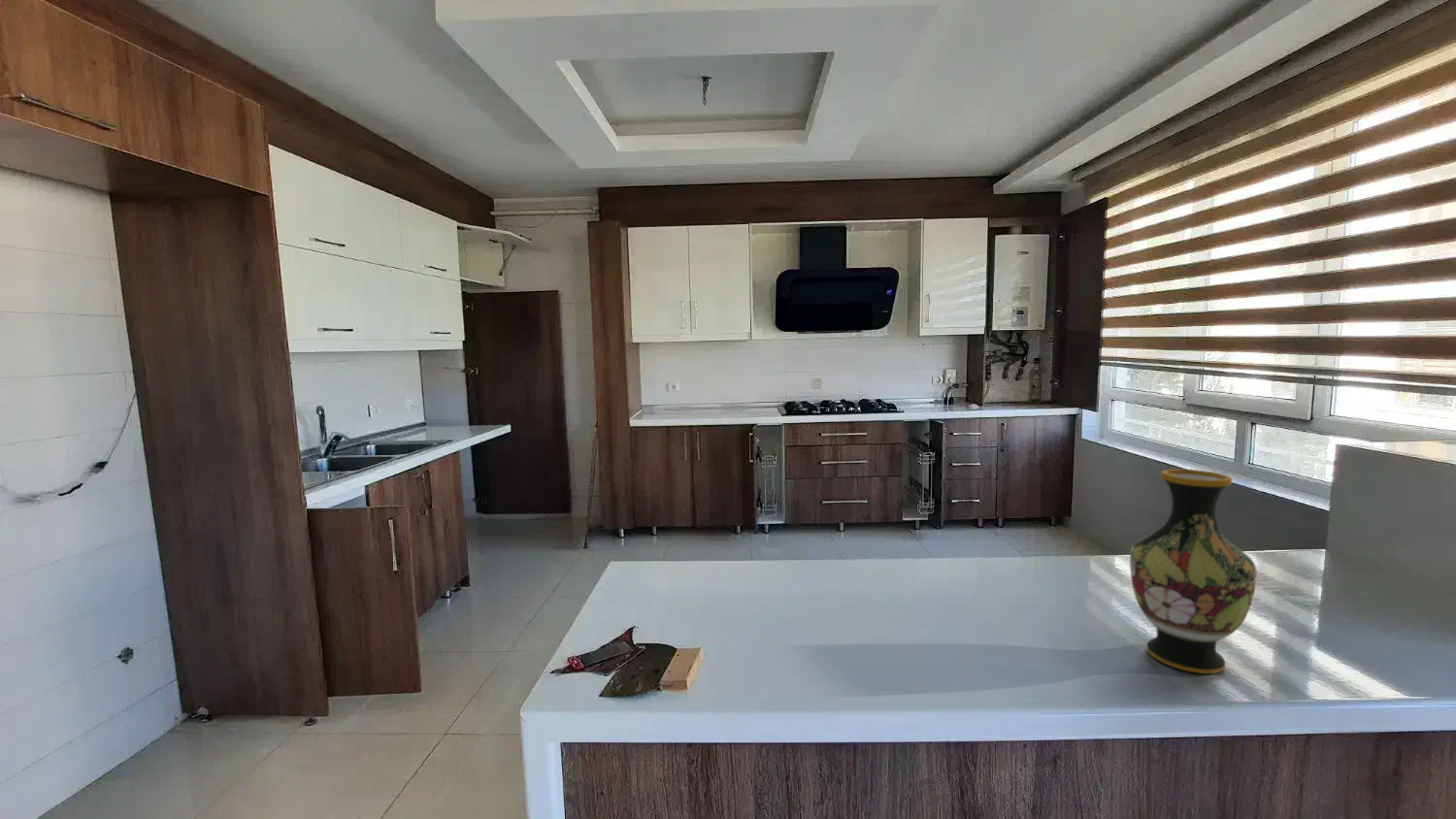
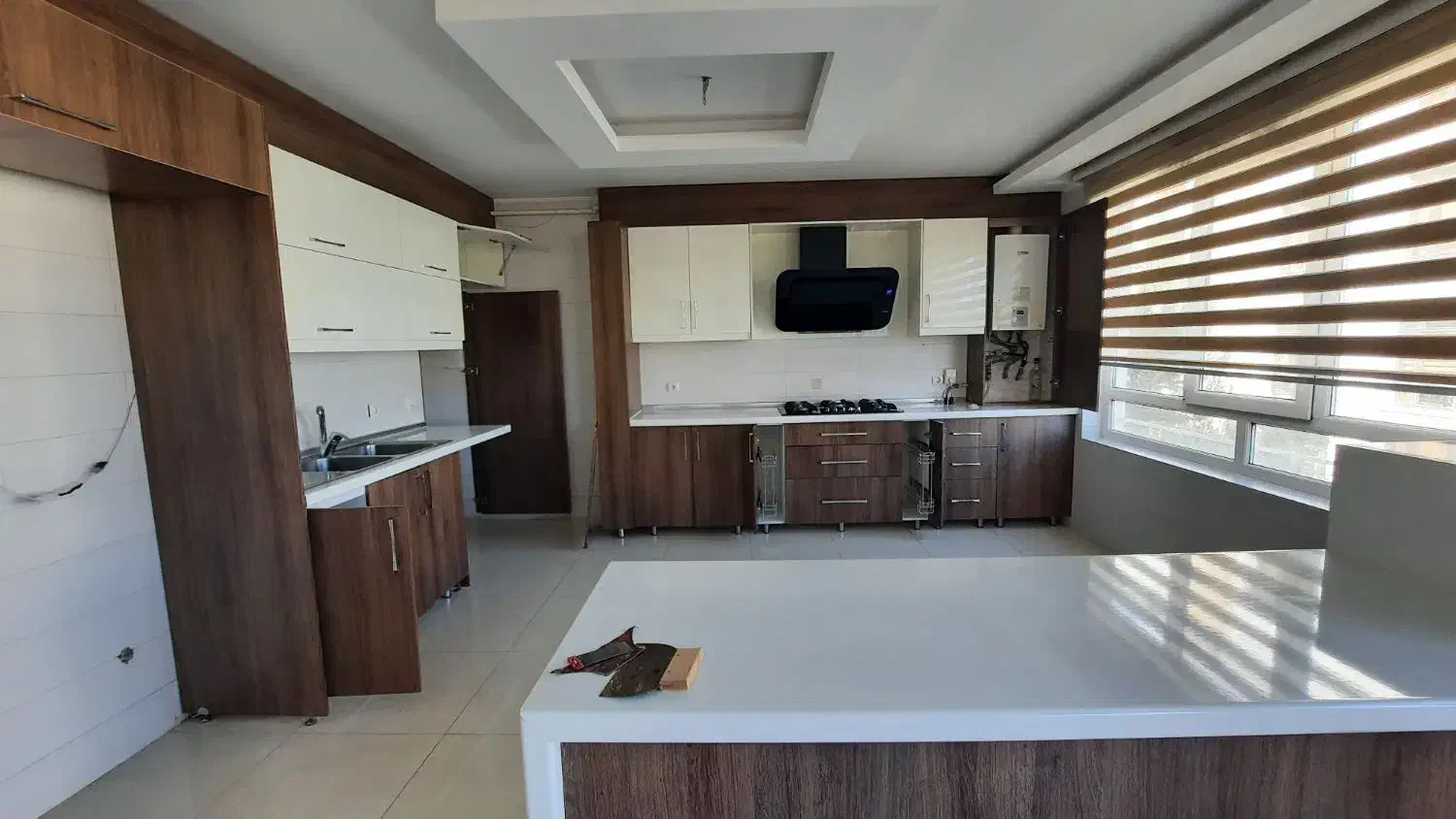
- vase (1189, 567)
